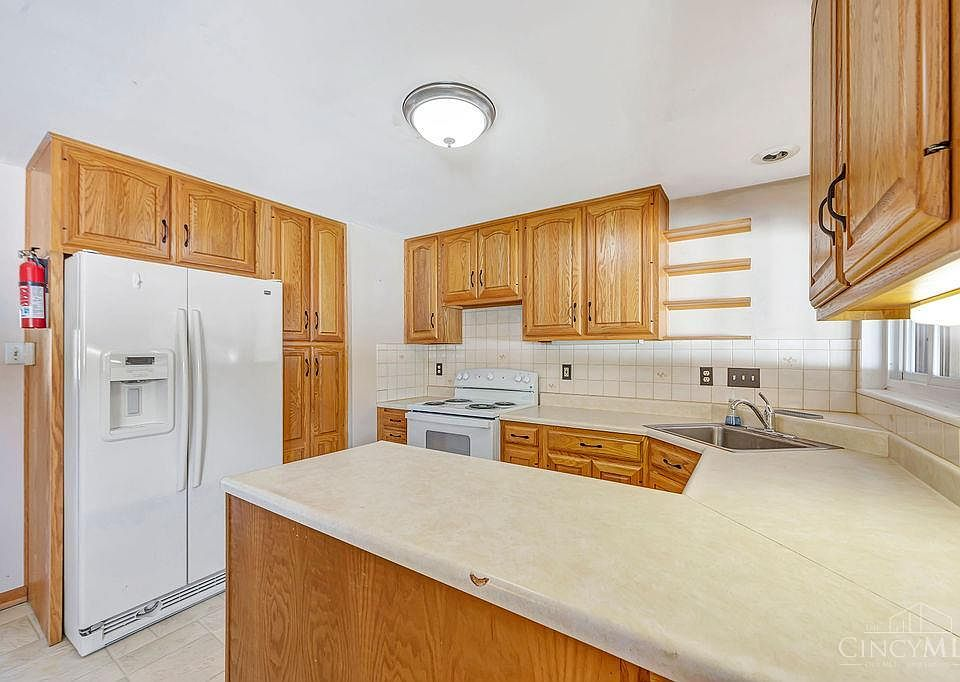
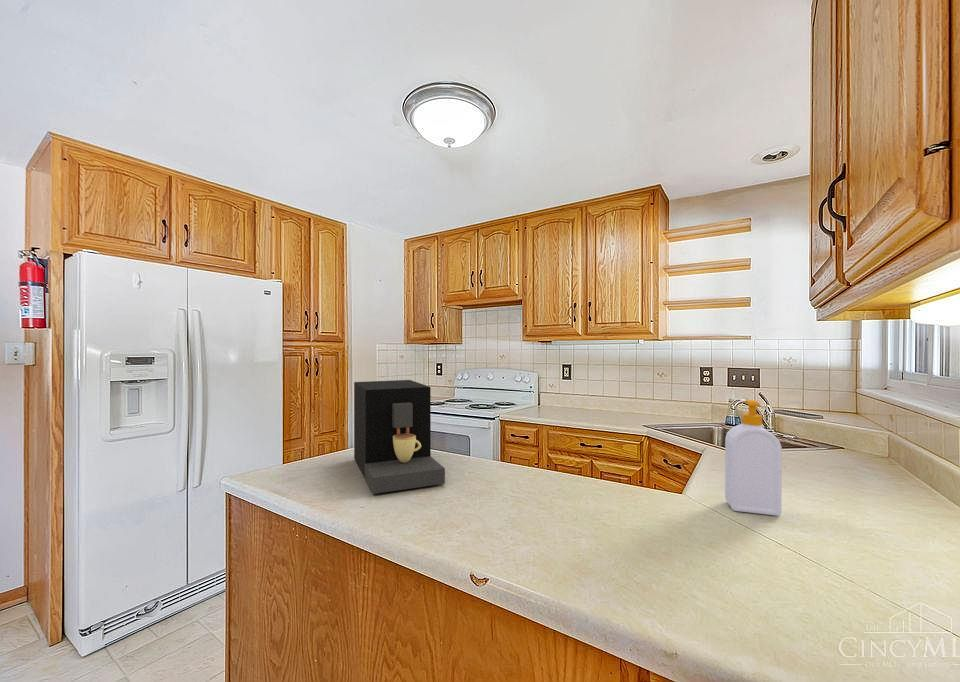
+ soap bottle (751, 454)
+ coffee maker (394, 428)
